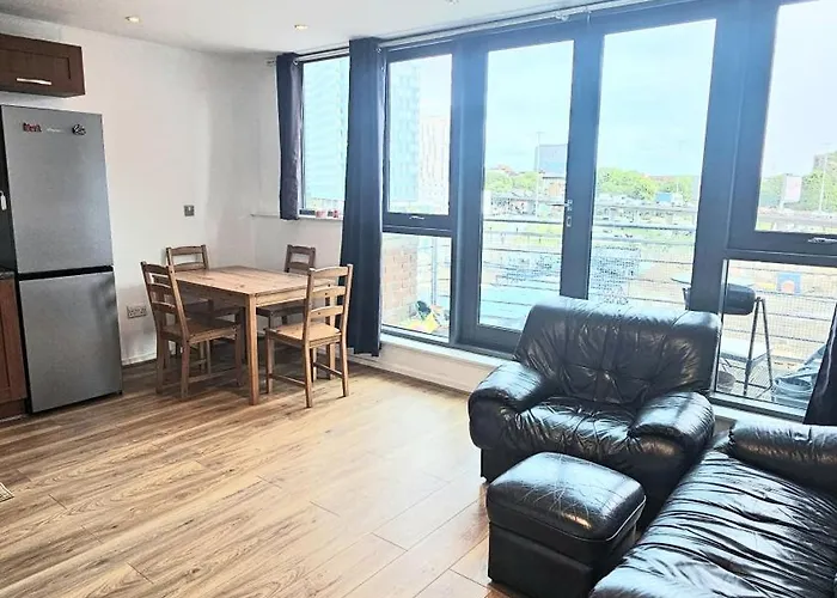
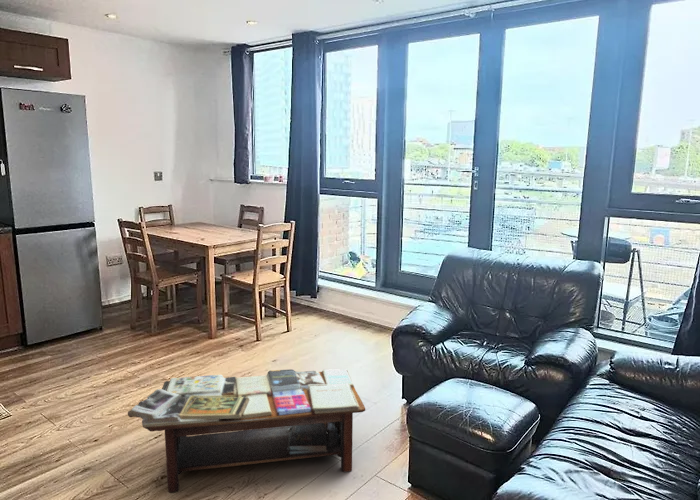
+ coffee table (252, 421)
